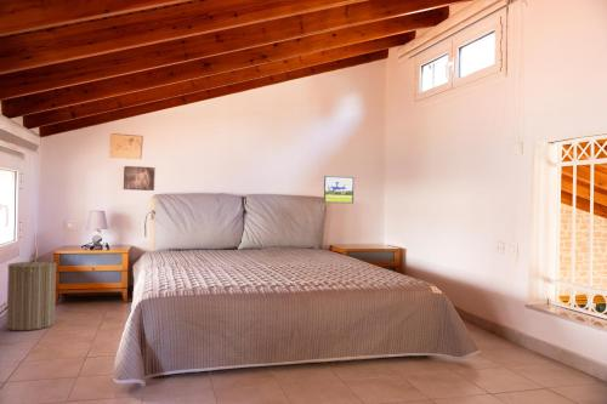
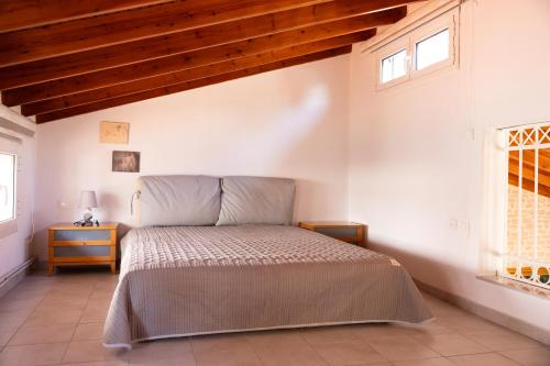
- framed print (339, 189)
- laundry hamper (32, 289)
